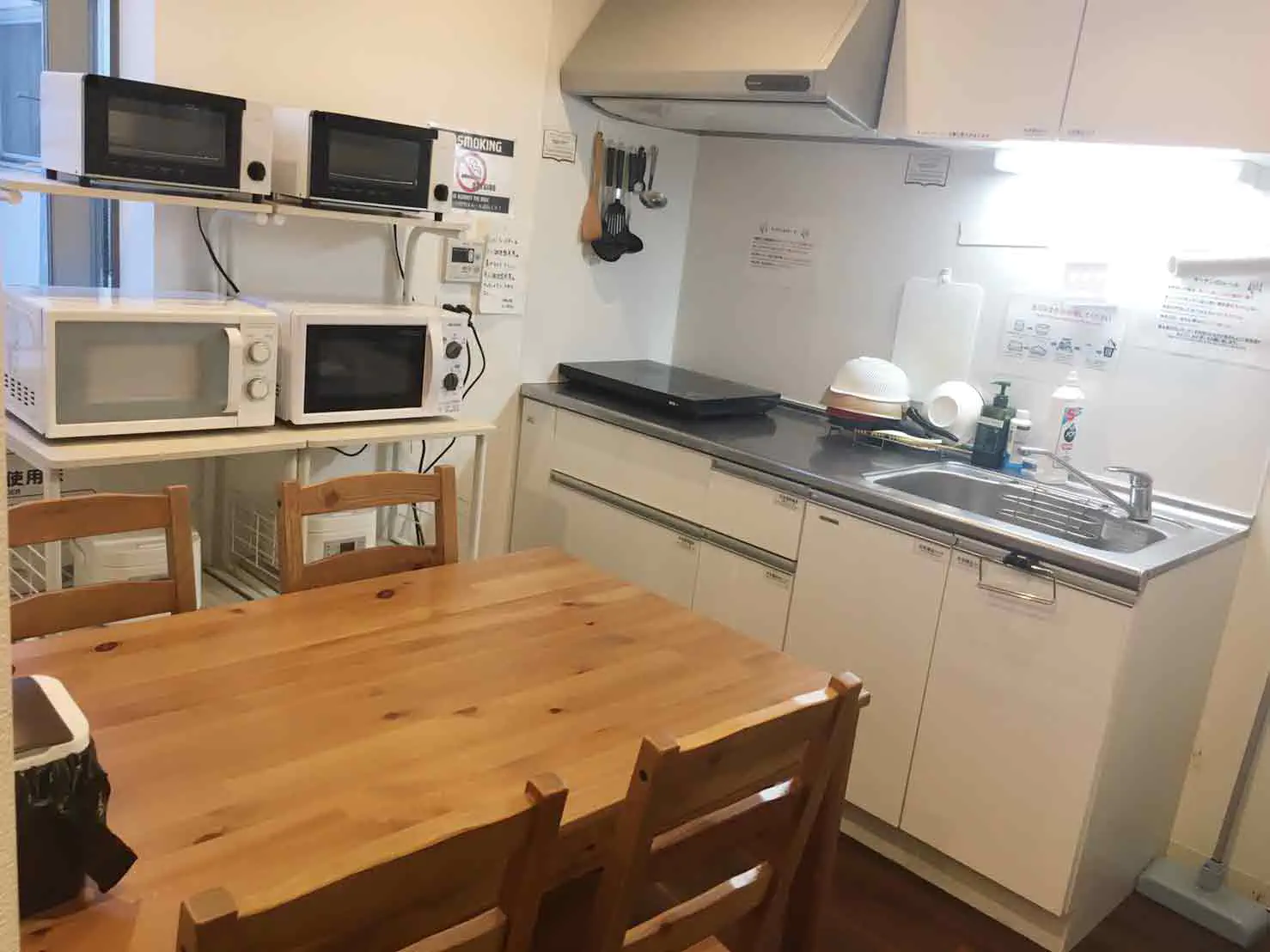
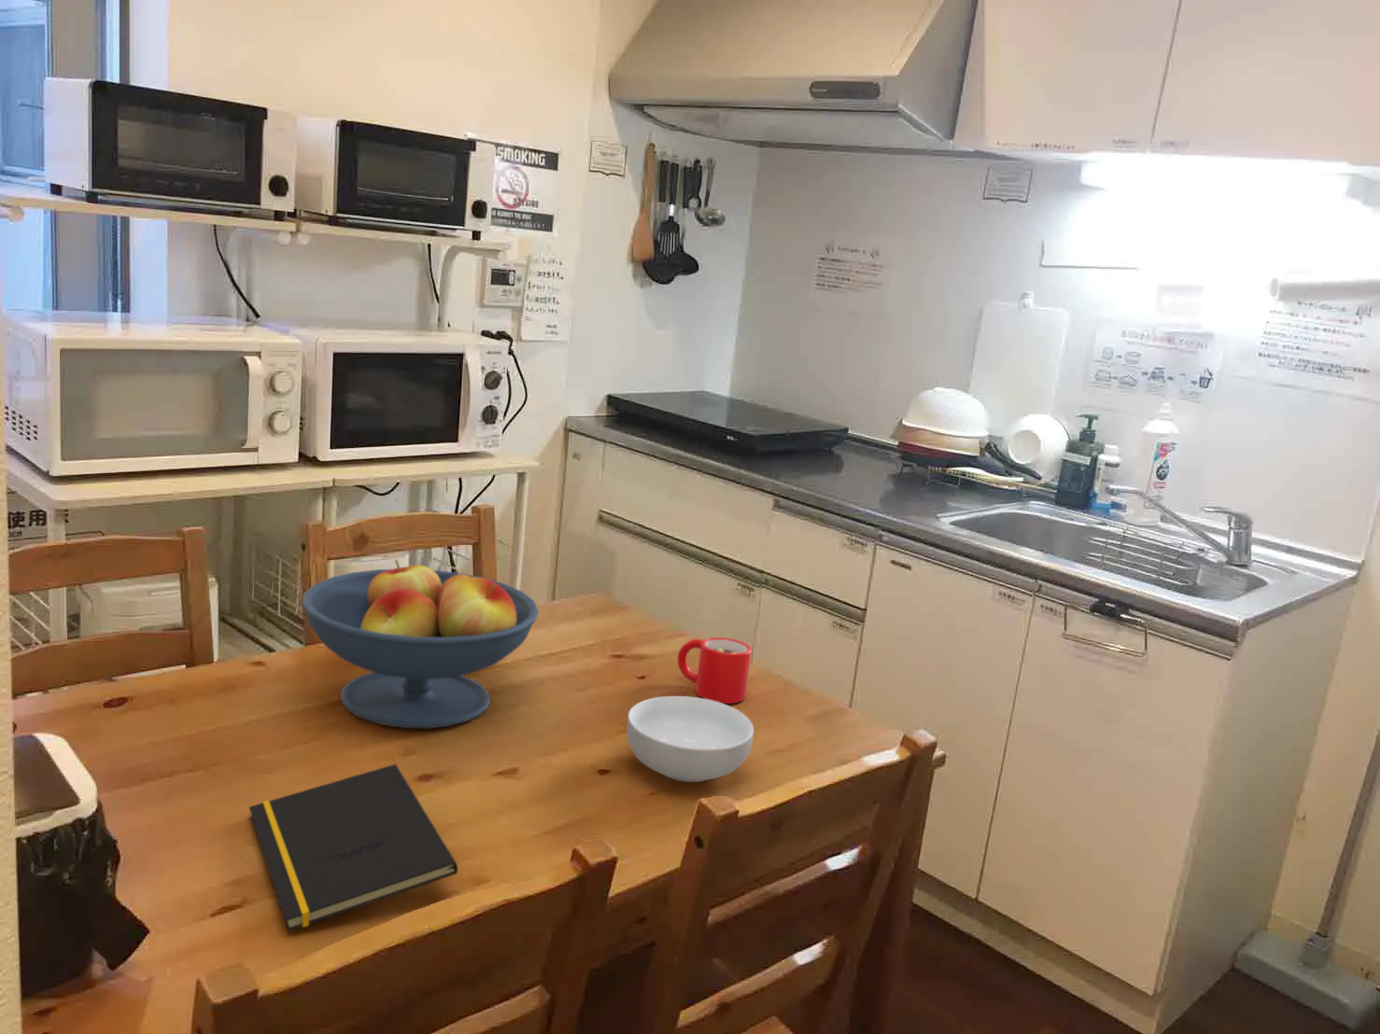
+ fruit bowl (421, 633)
+ notepad (348, 838)
+ mug (711, 666)
+ cereal bowl (687, 744)
